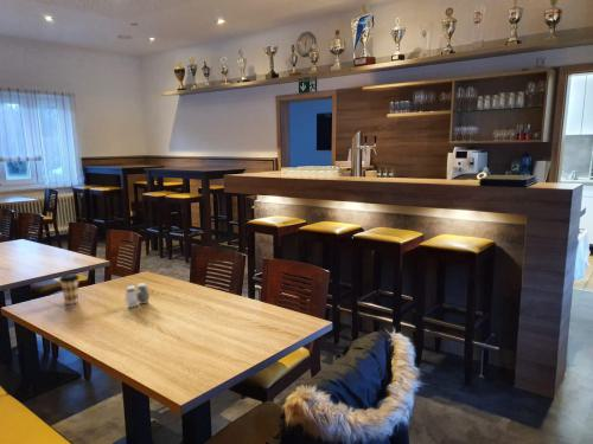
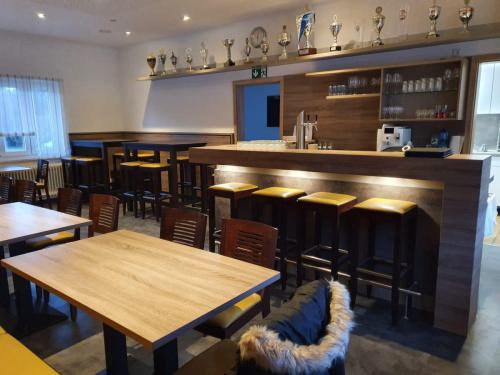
- salt and pepper shaker (136, 295)
- coffee cup (70, 288)
